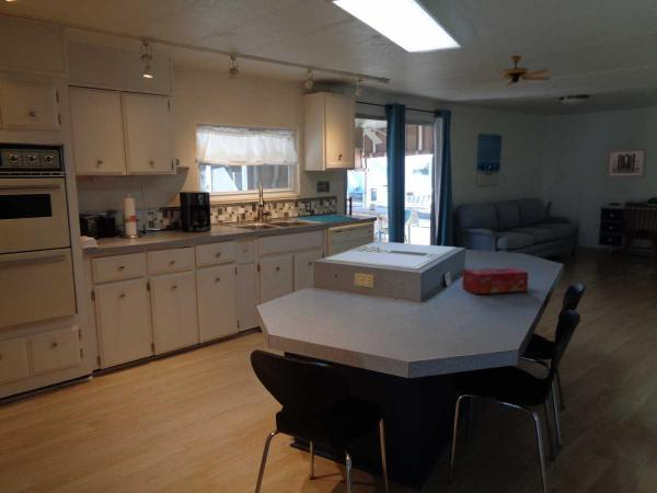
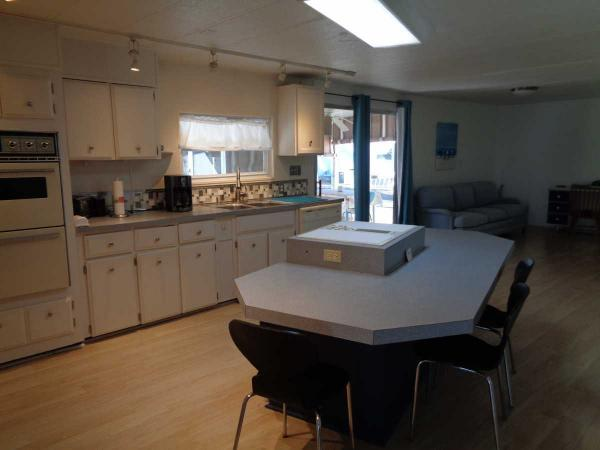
- ceiling fan (512, 77)
- tissue box (494, 279)
- wall art (625, 163)
